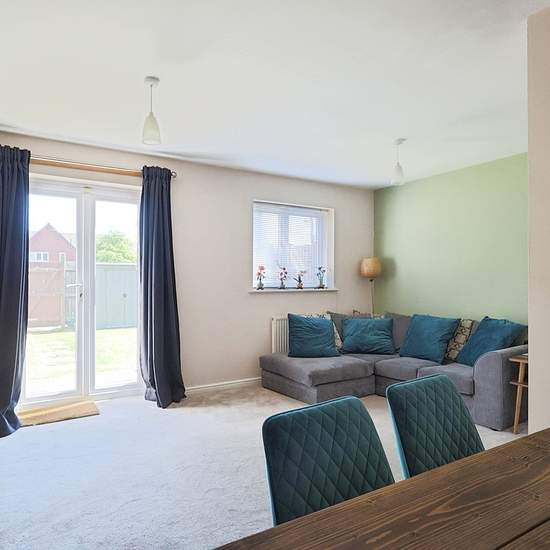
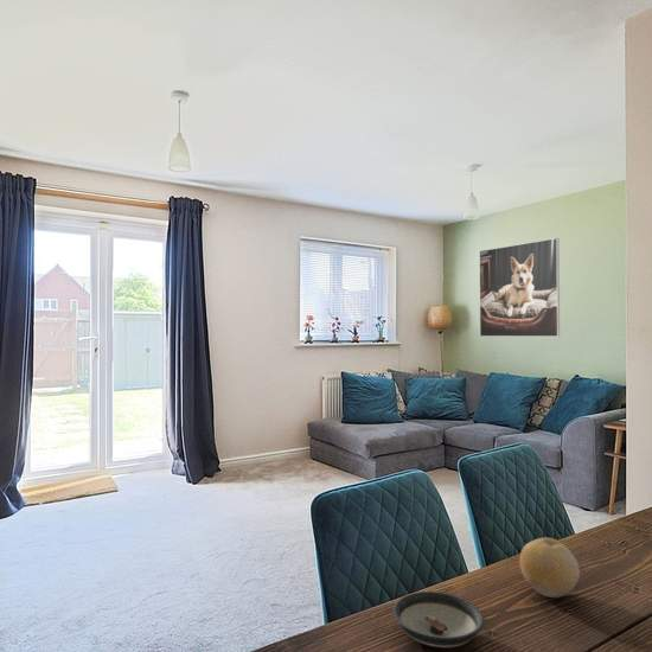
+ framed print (516, 290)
+ fruit (549, 567)
+ saucer (437, 624)
